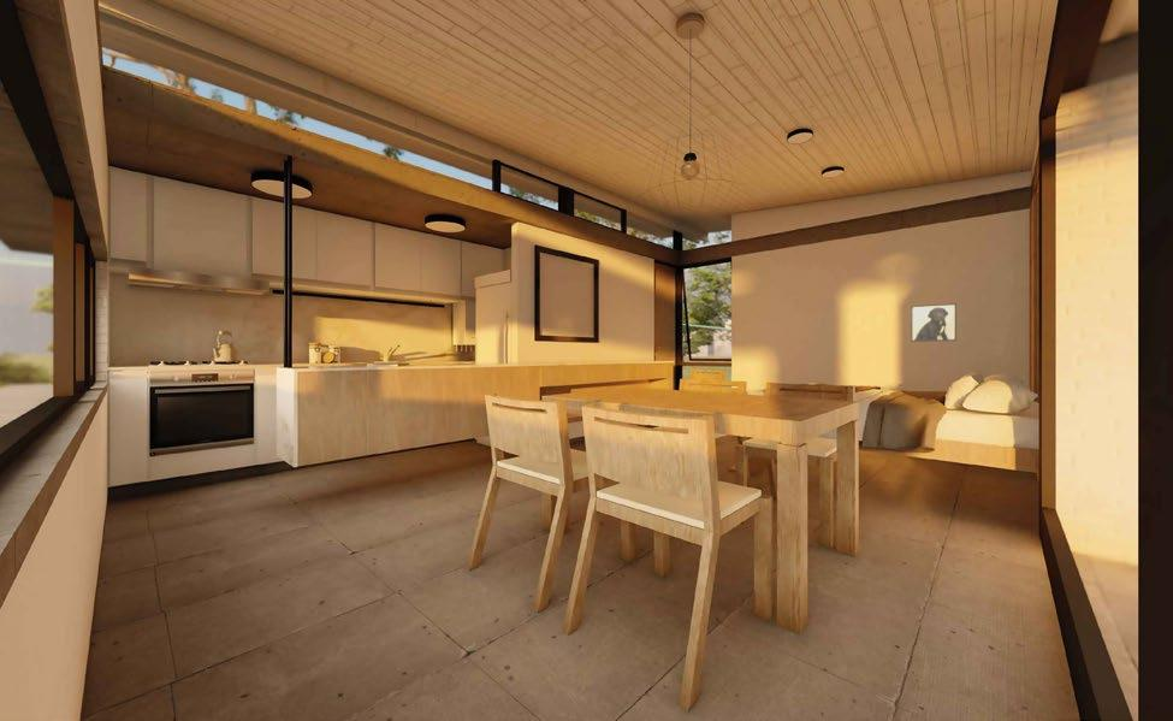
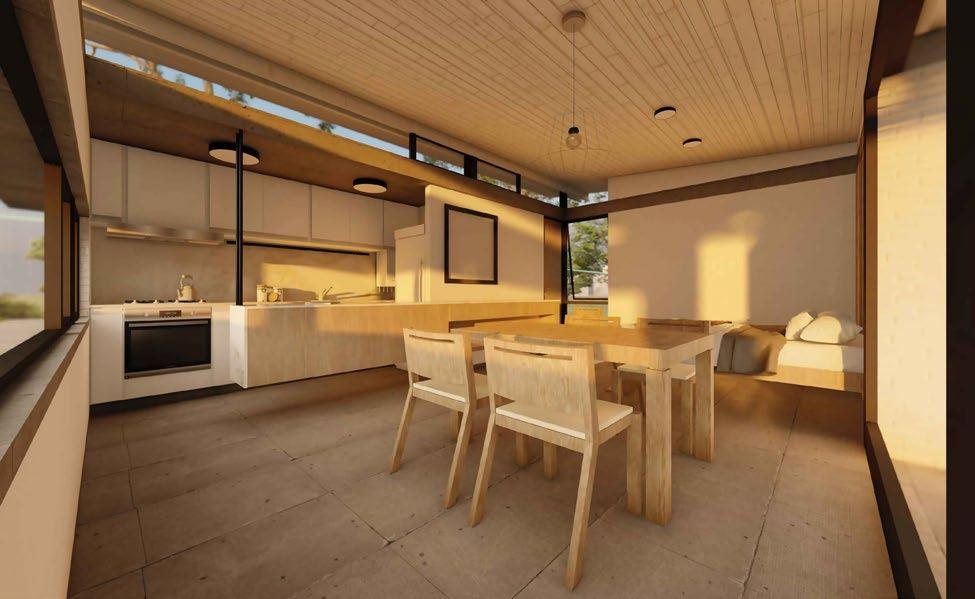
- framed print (932, 323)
